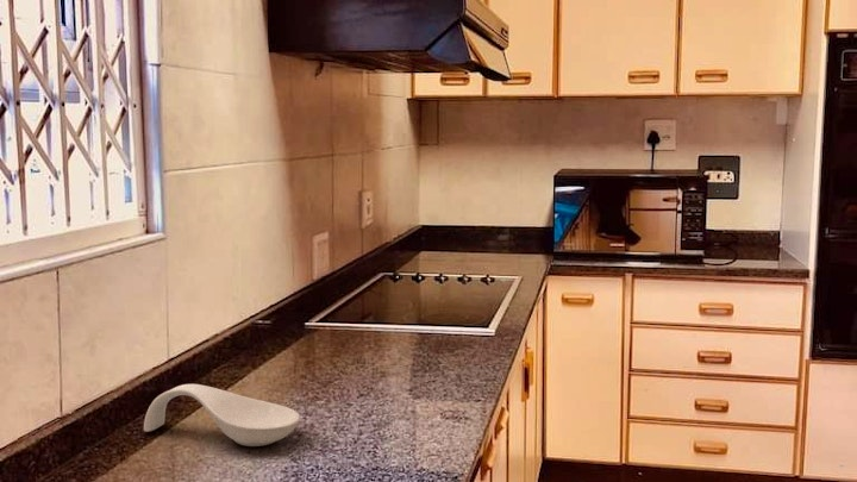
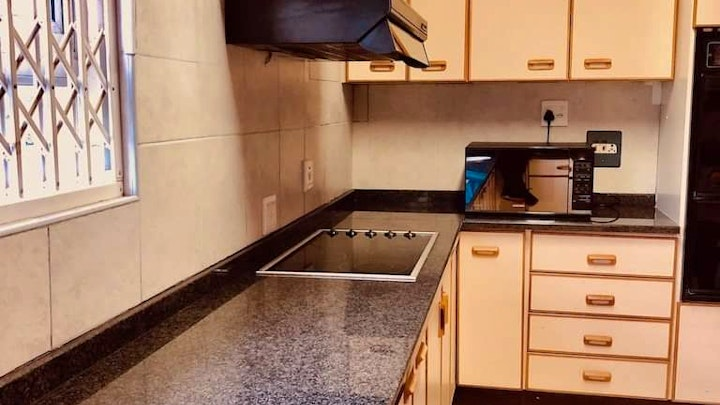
- spoon rest (221, 413)
